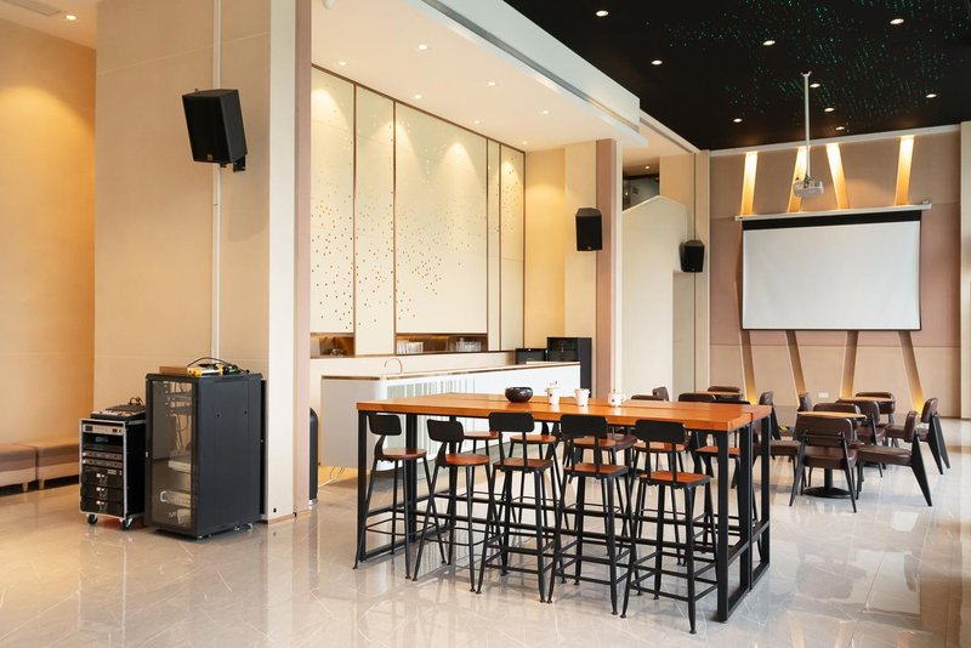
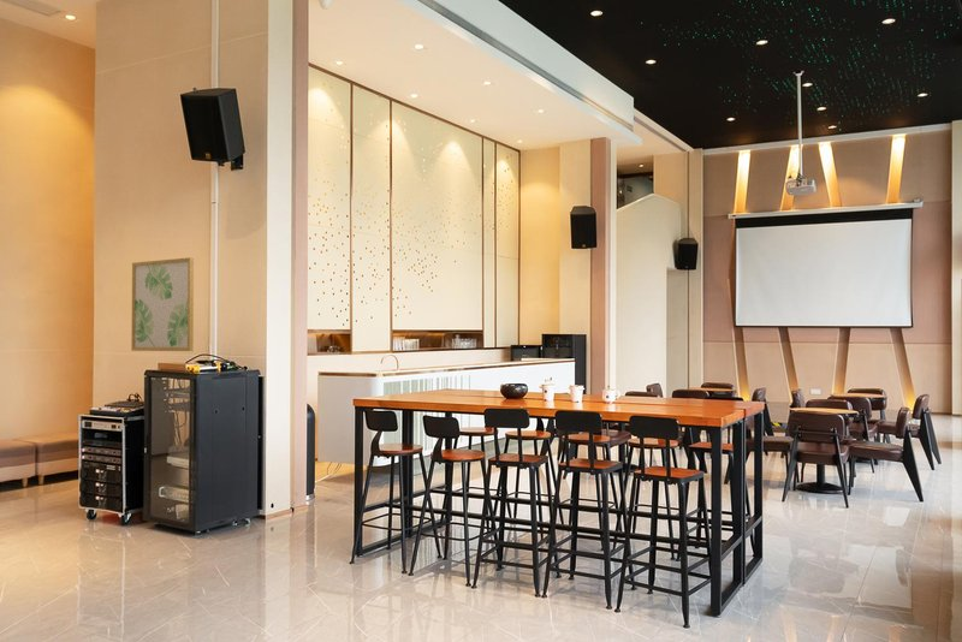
+ wall art (161, 305)
